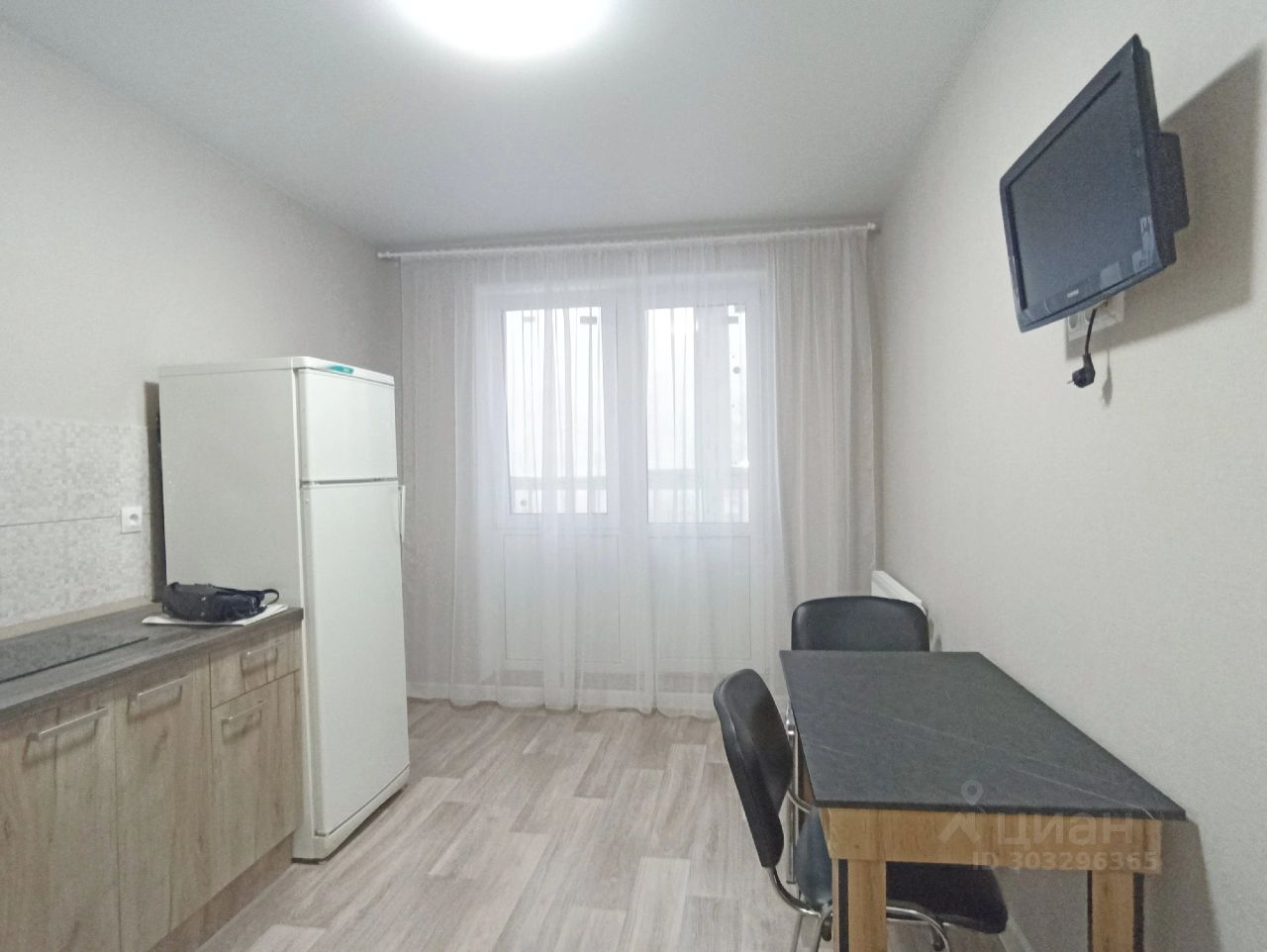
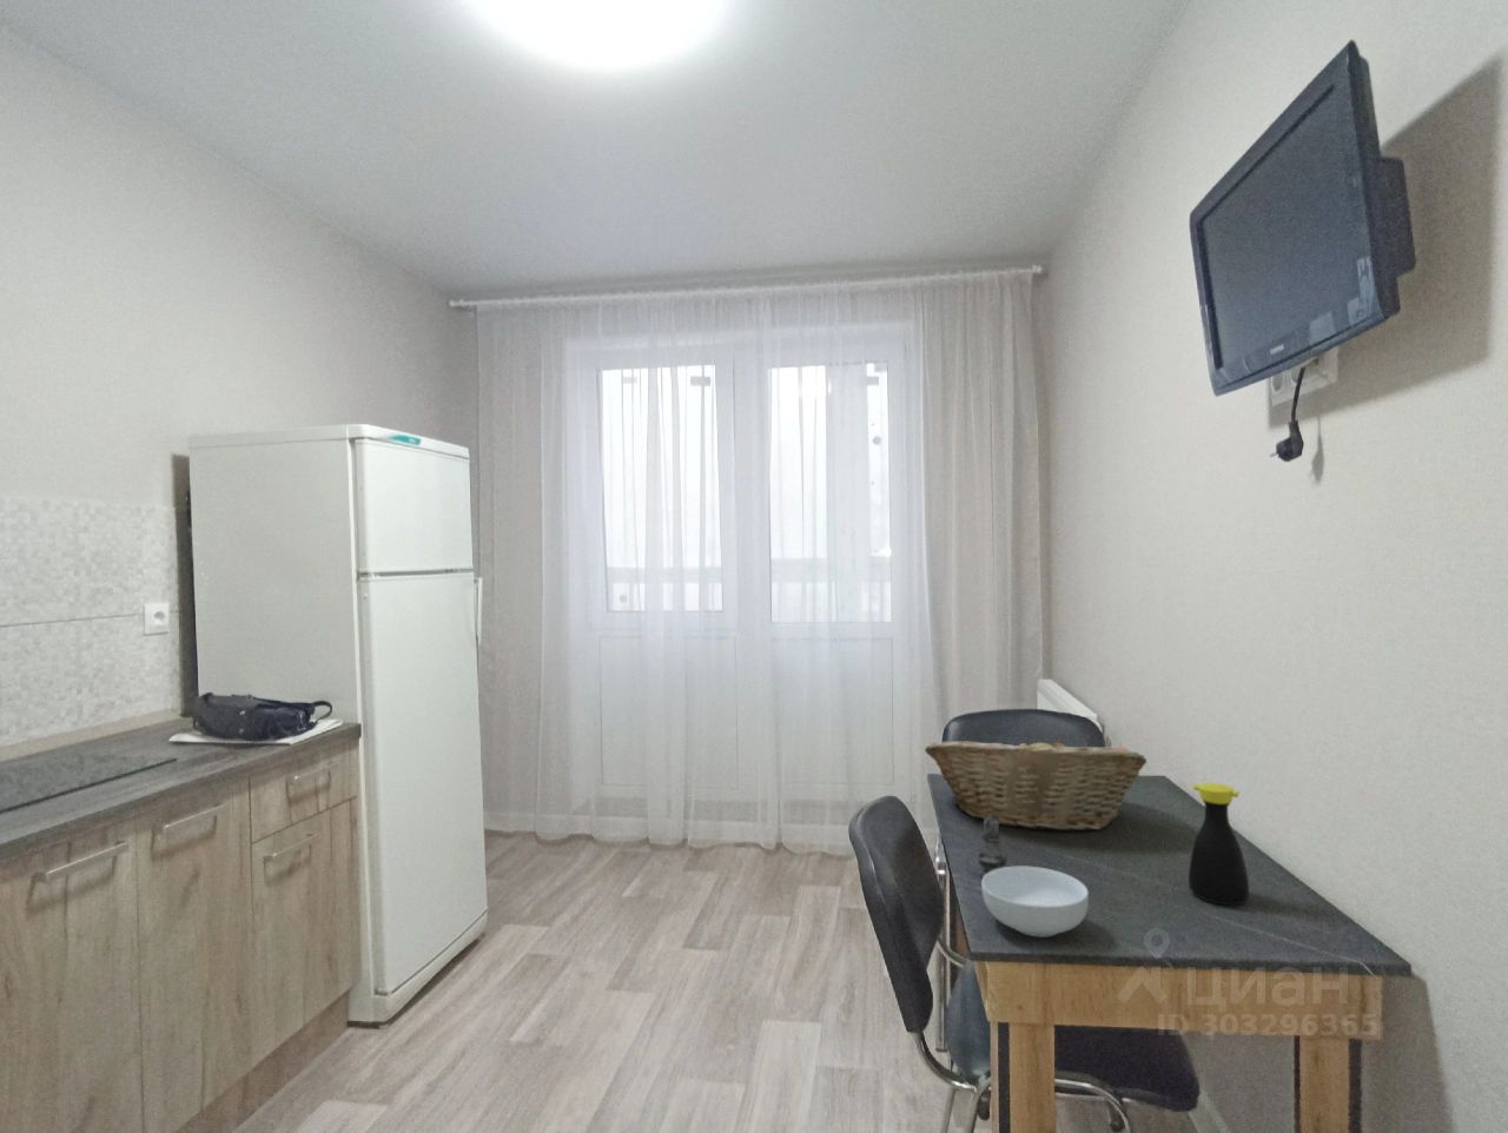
+ bottle (1218, 841)
+ cereal bowl (1033, 904)
+ fruit basket (1031, 770)
+ salt shaker (990, 844)
